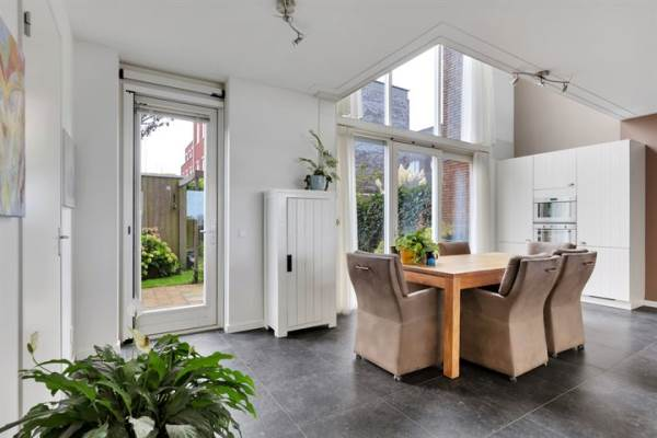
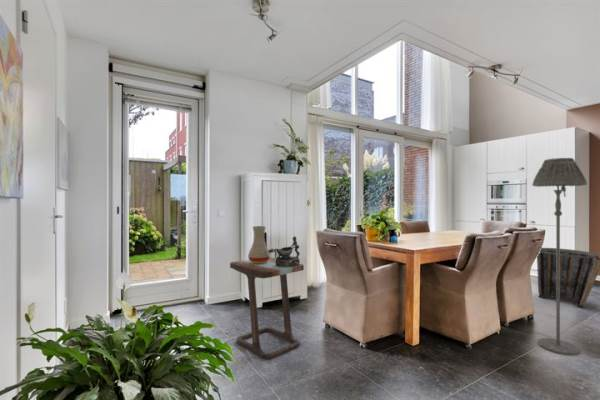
+ side table (256, 302)
+ decorative bowl (285, 250)
+ vase (259, 244)
+ basket (567, 277)
+ floor lamp (558, 253)
